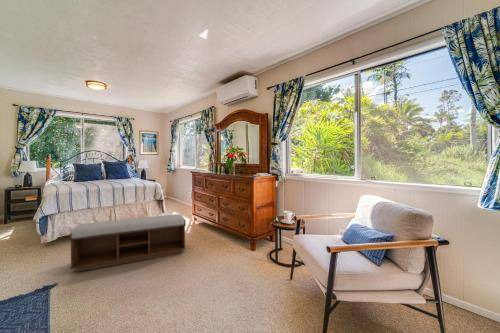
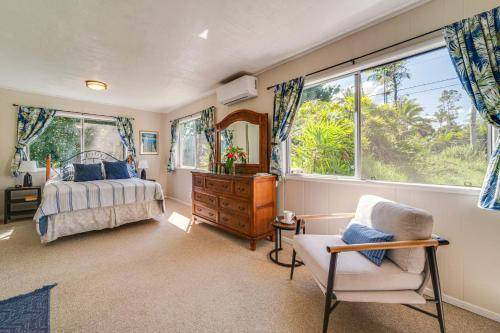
- bench (134, 238)
